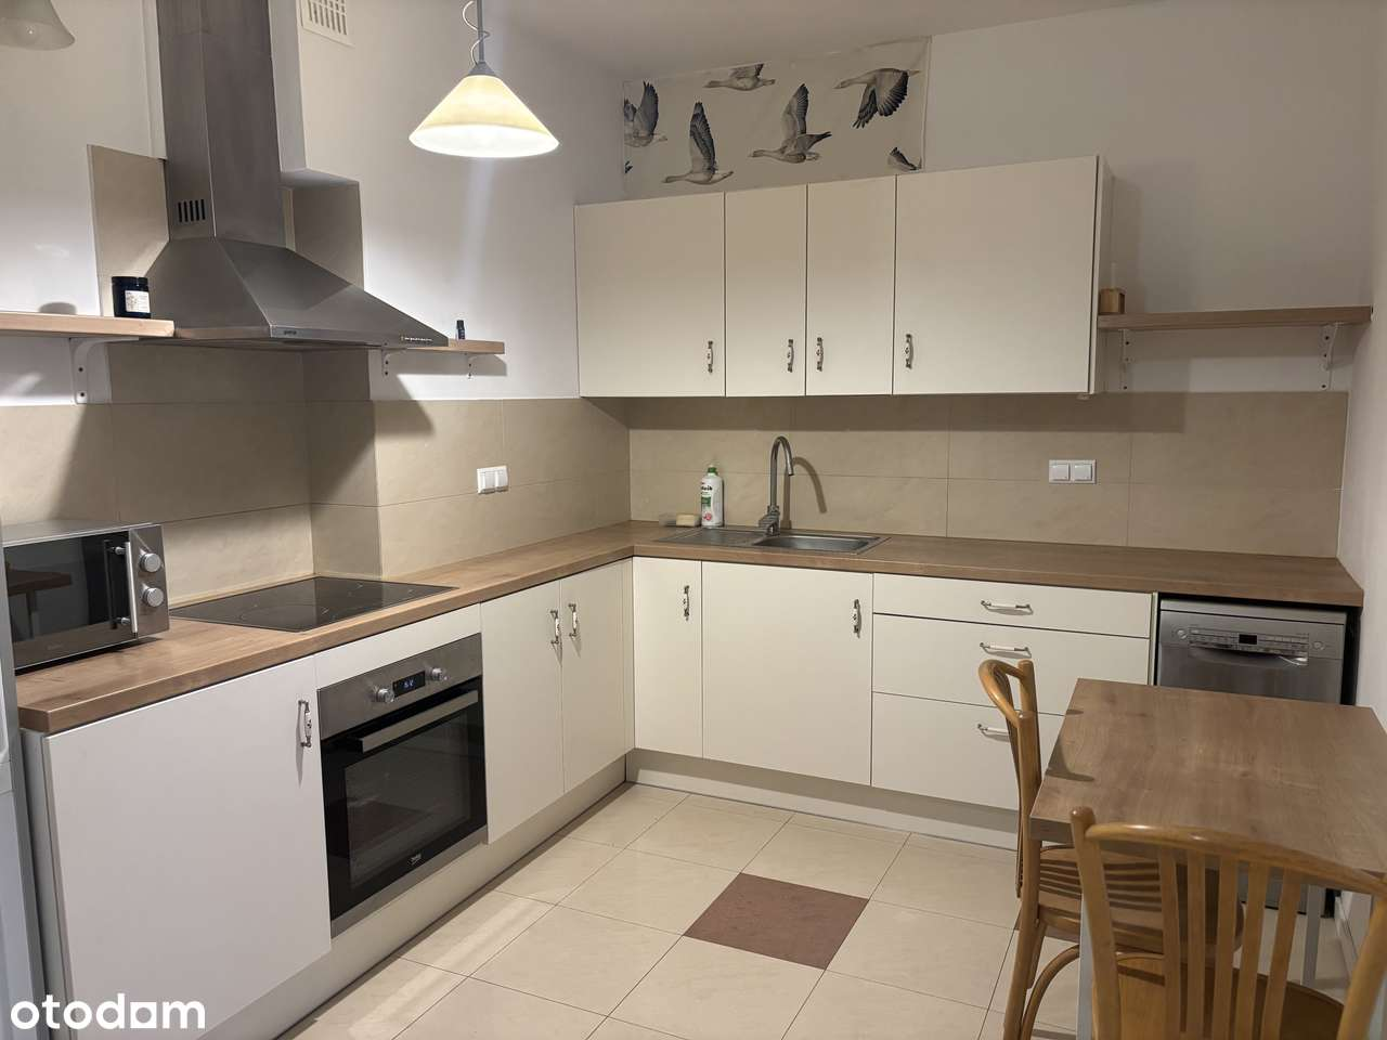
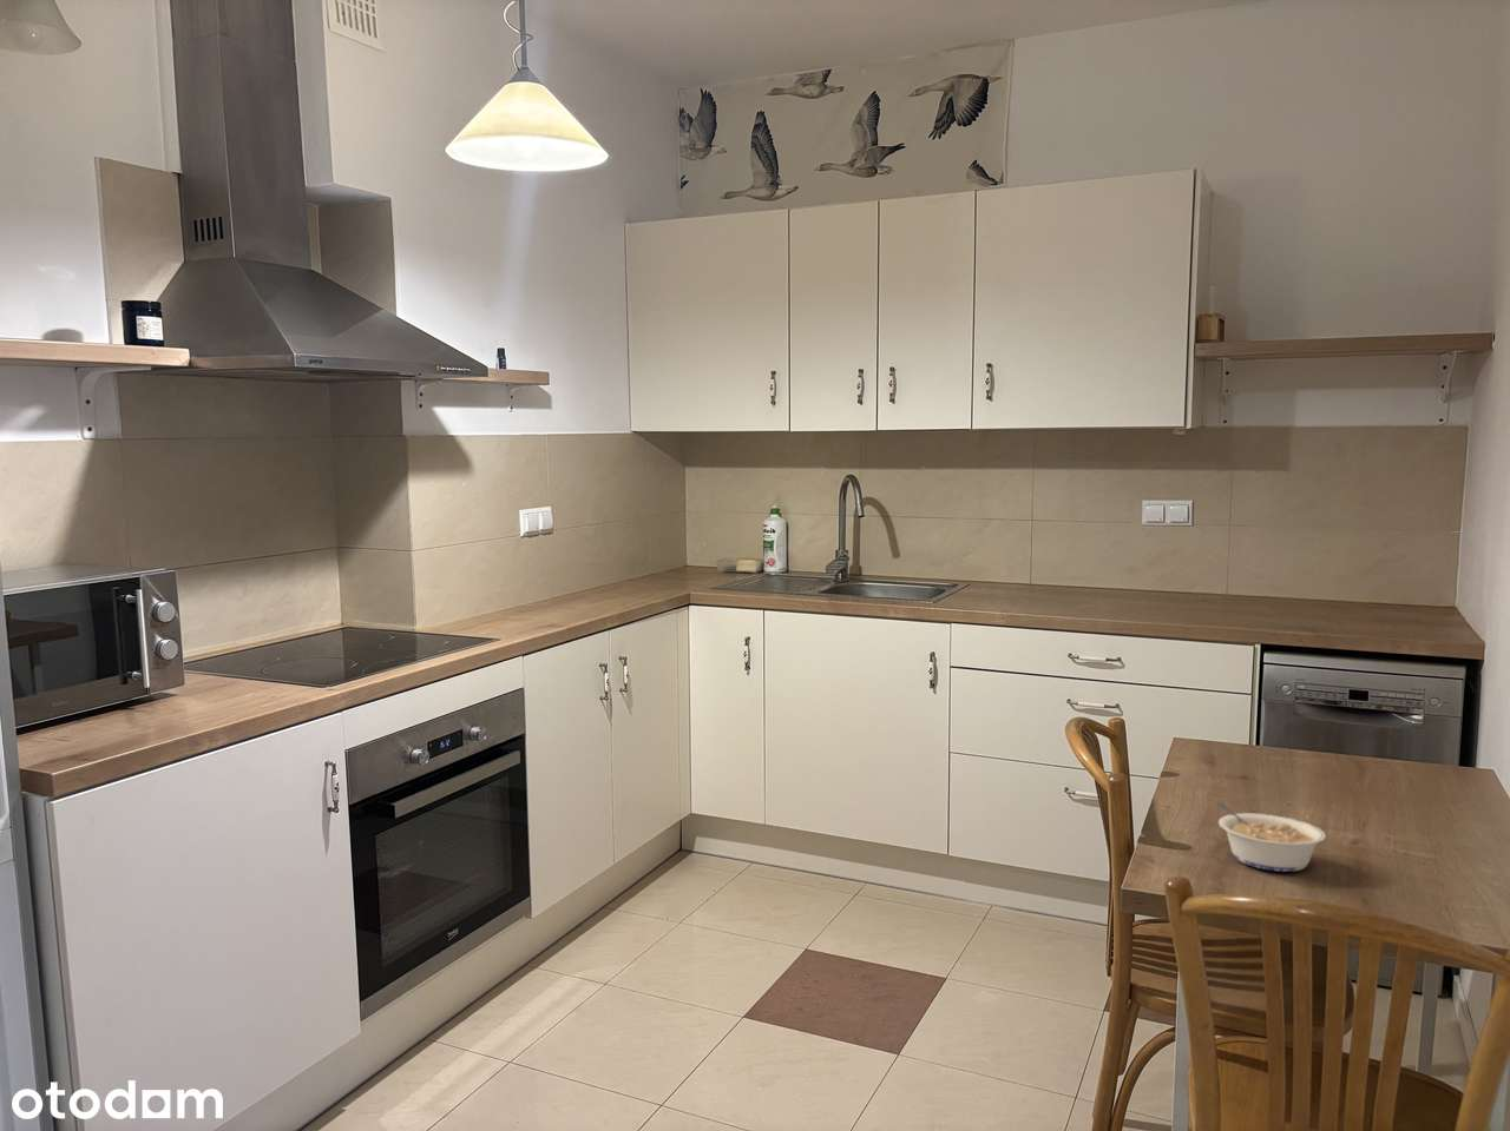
+ legume (1266, 840)
